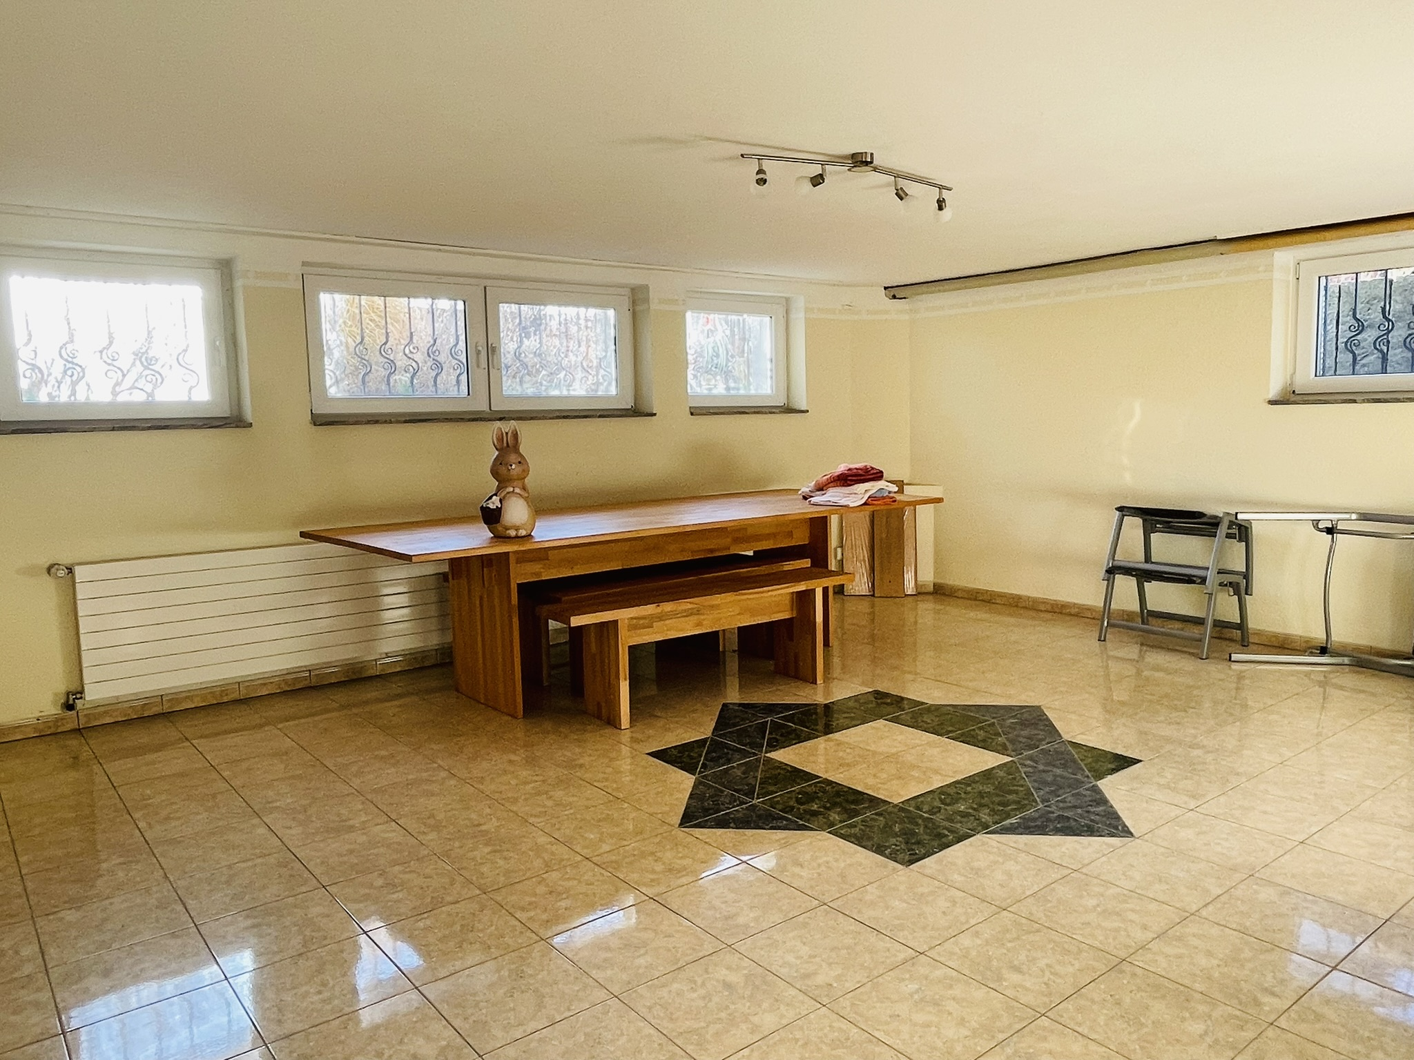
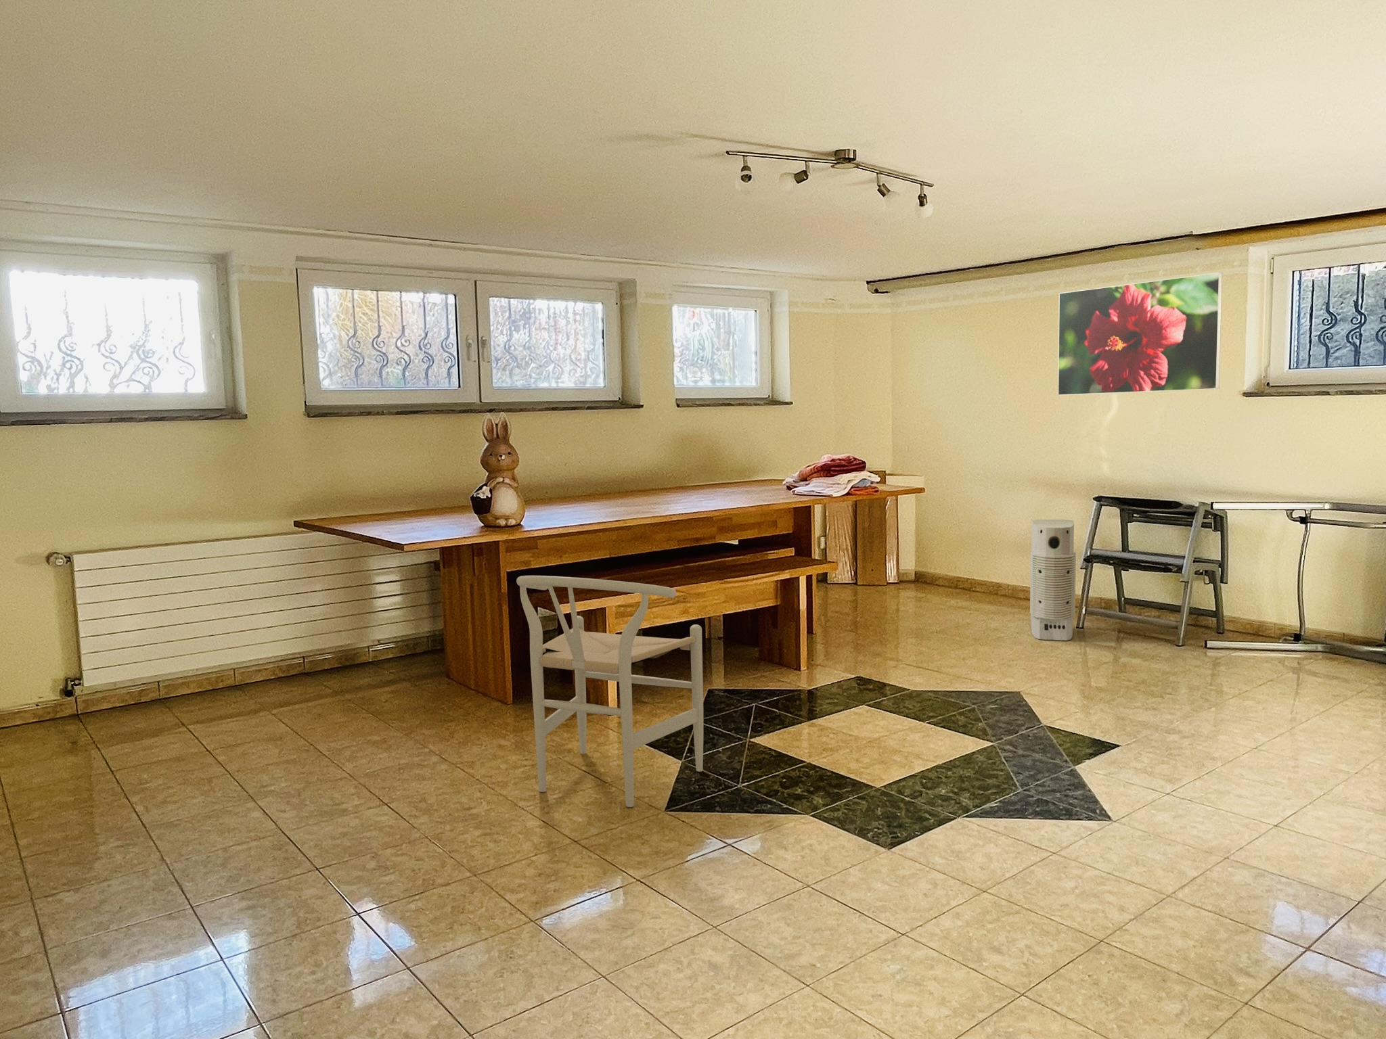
+ air purifier (1052, 577)
+ chair (601, 676)
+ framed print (1134, 338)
